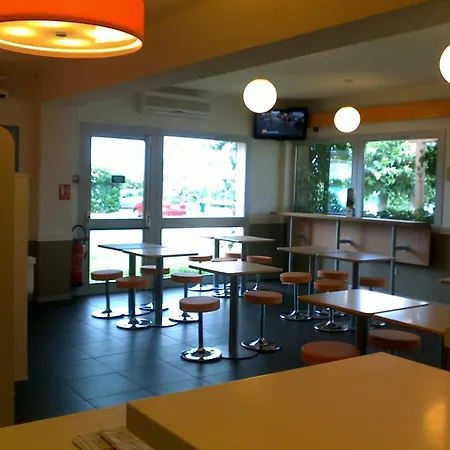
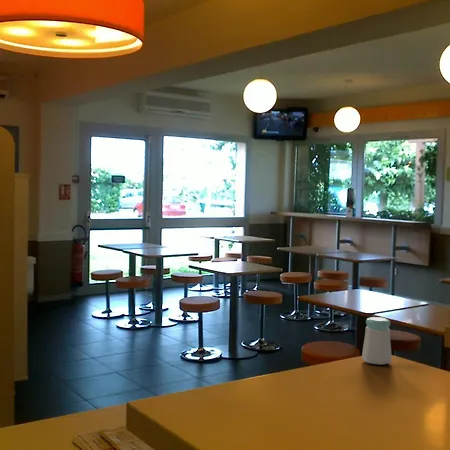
+ salt shaker (377, 340)
